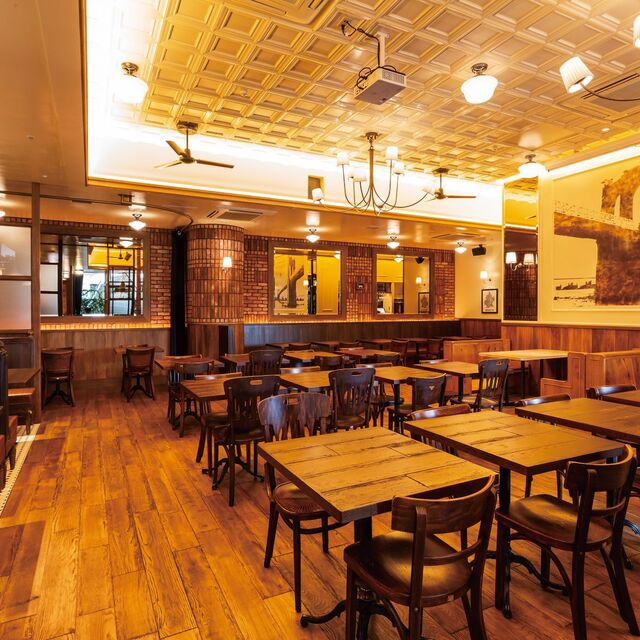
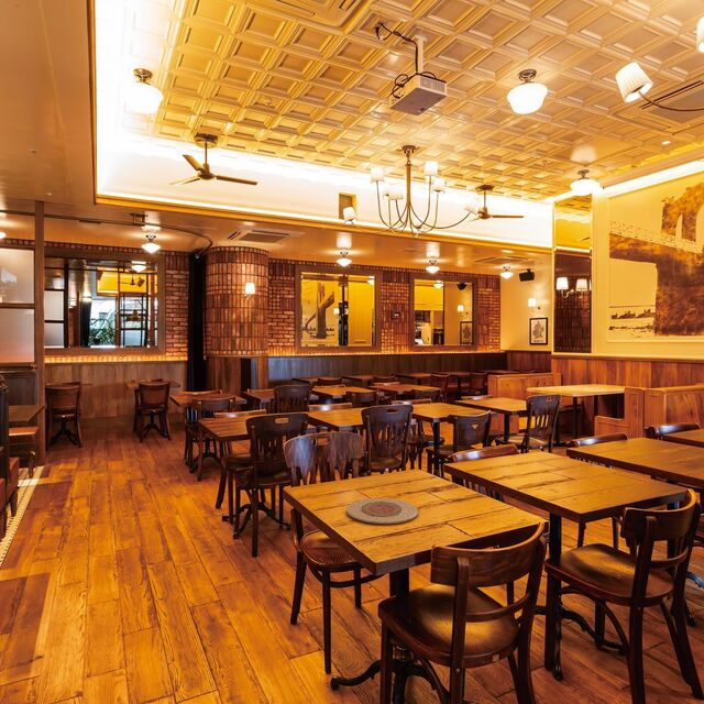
+ plate (382, 509)
